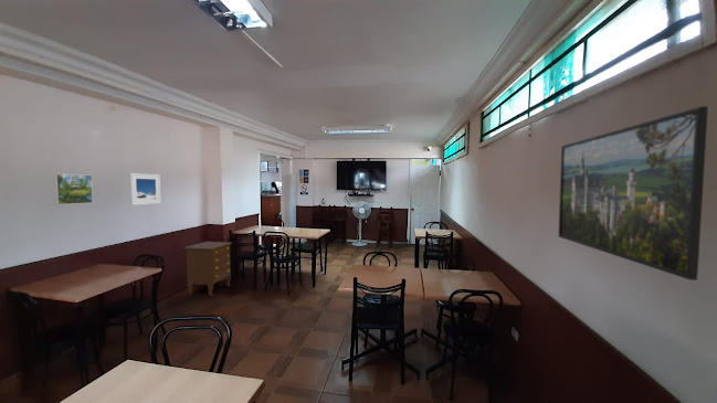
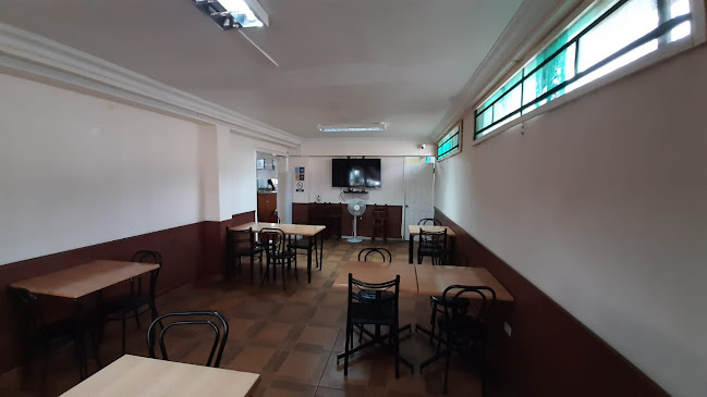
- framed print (609, 192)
- dresser (210, 267)
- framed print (146, 189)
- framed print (74, 189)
